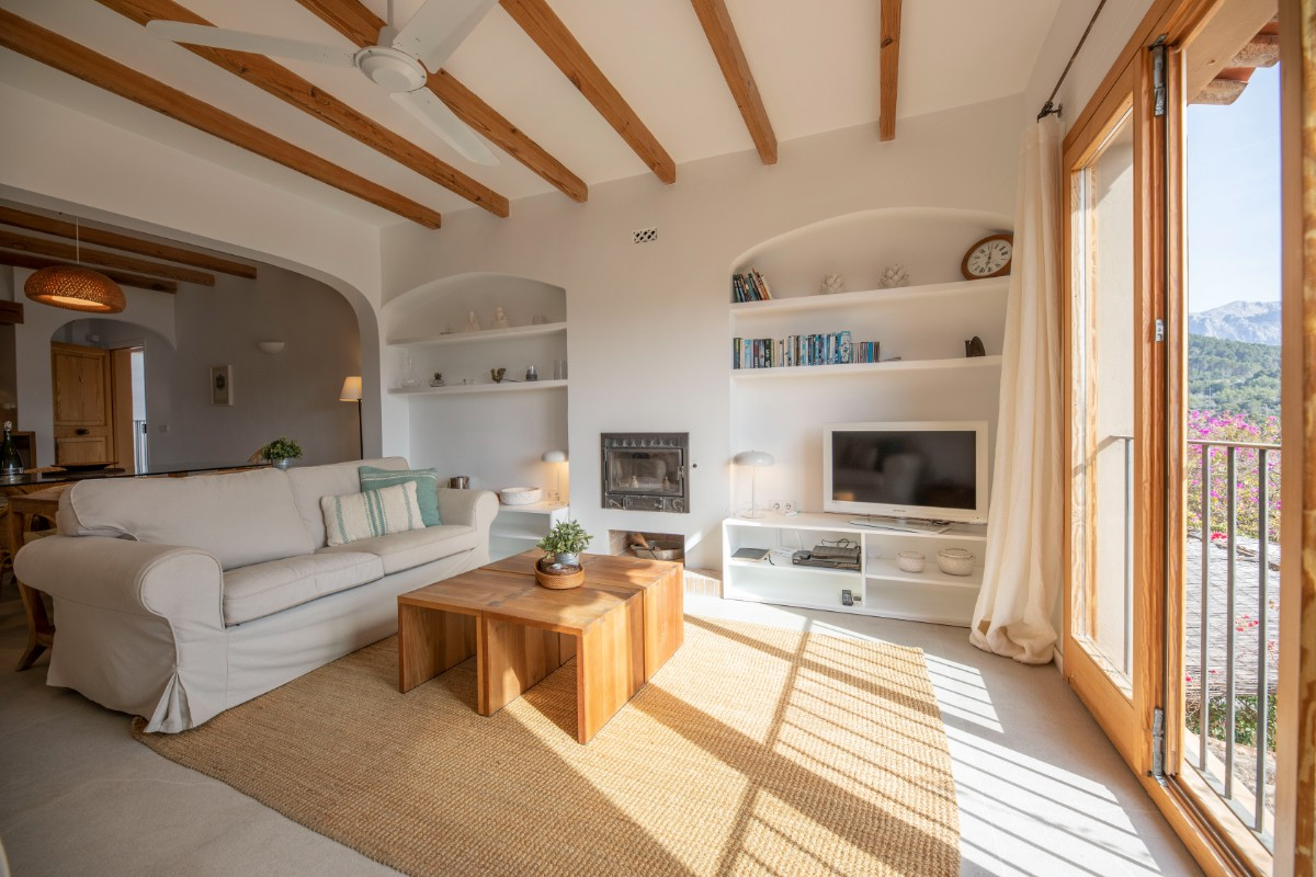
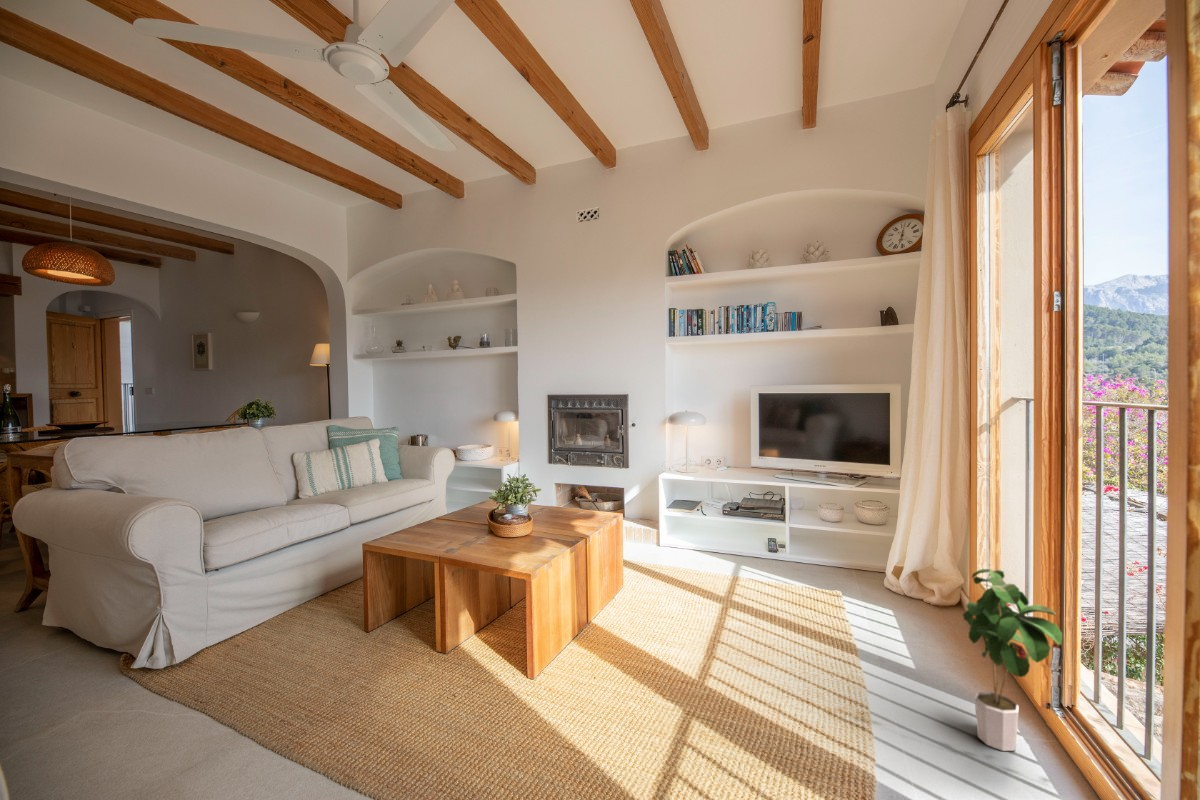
+ potted plant (1001, 658)
